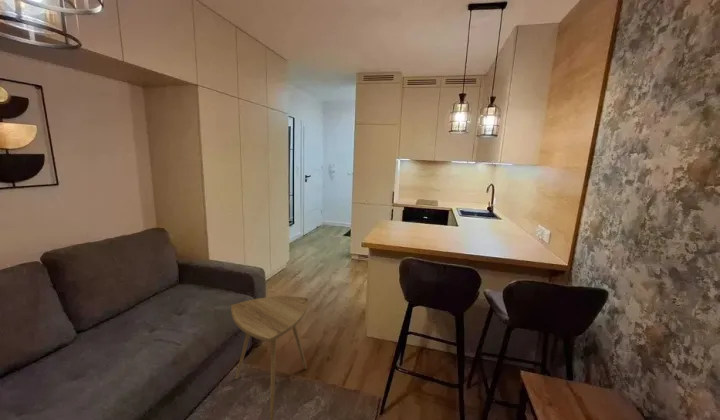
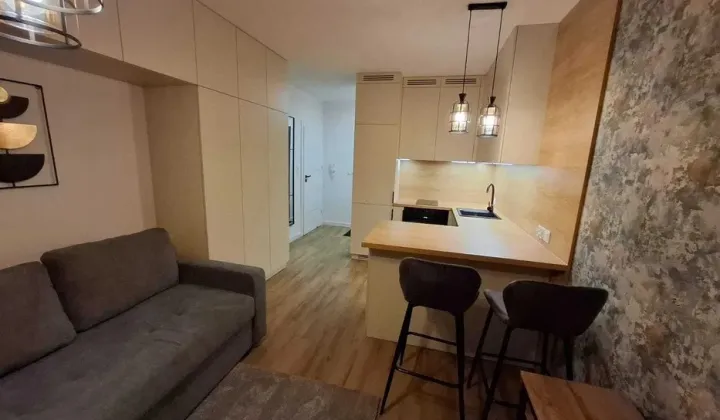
- side table (271, 349)
